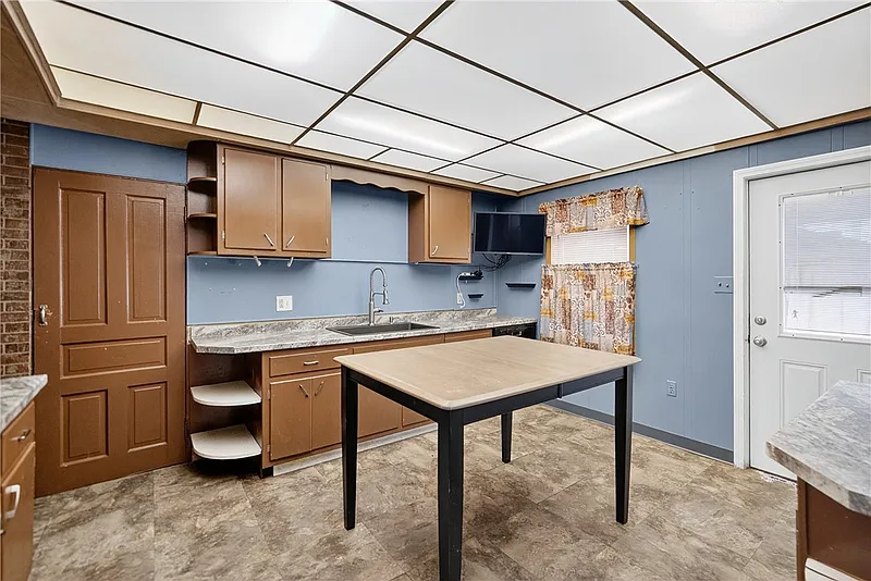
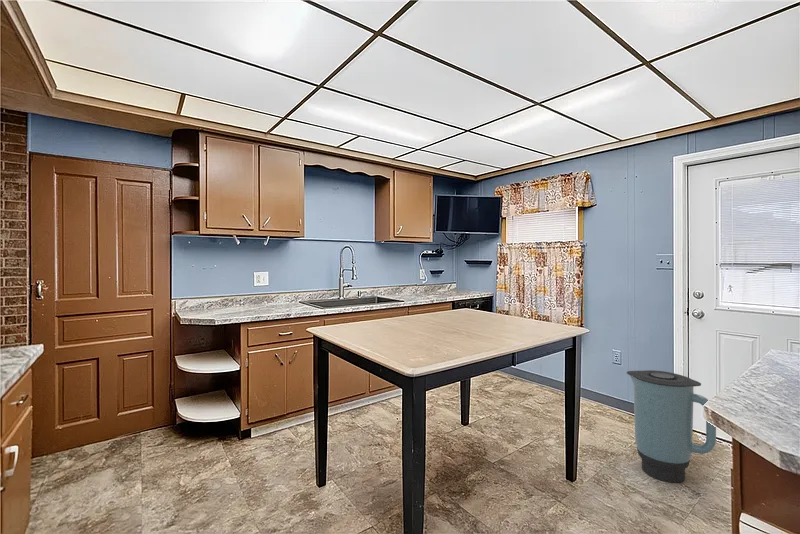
+ trash can (668, 425)
